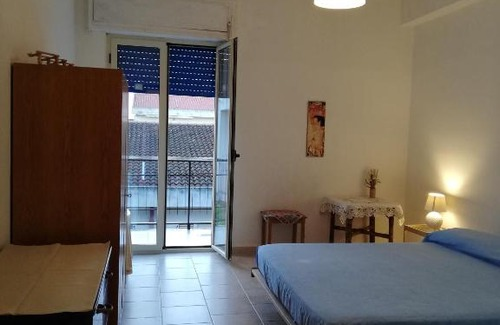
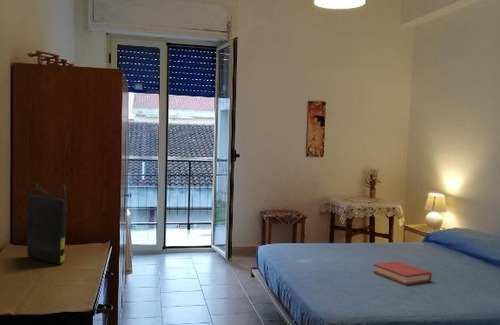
+ hardback book (401, 272)
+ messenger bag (45, 222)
